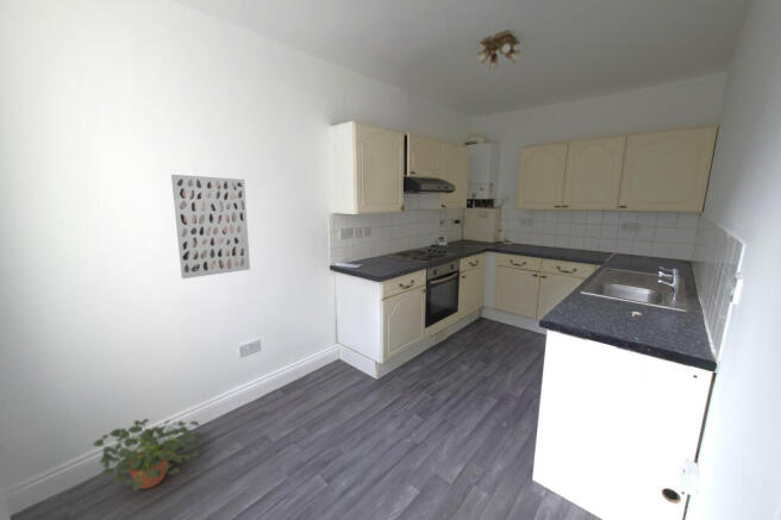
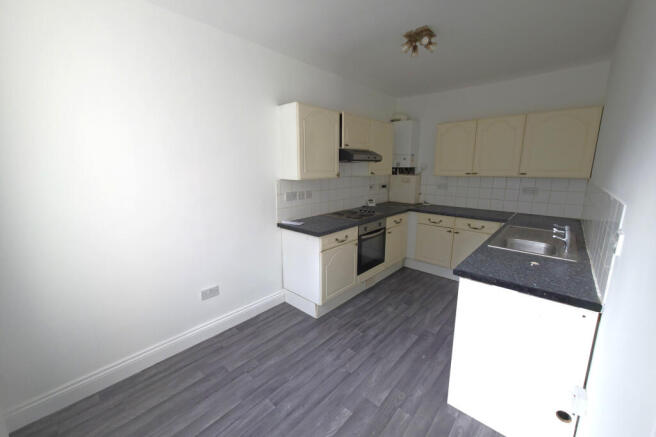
- wall art (214, 226)
- potted plant (156, 452)
